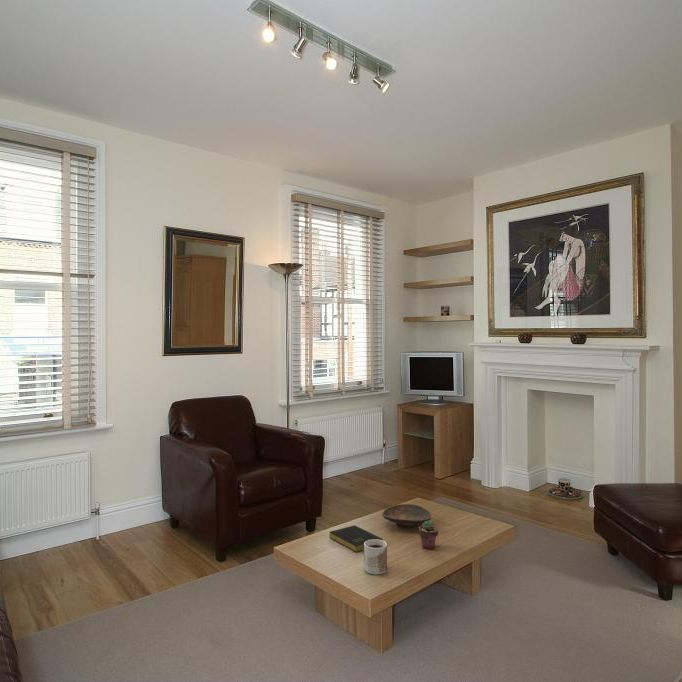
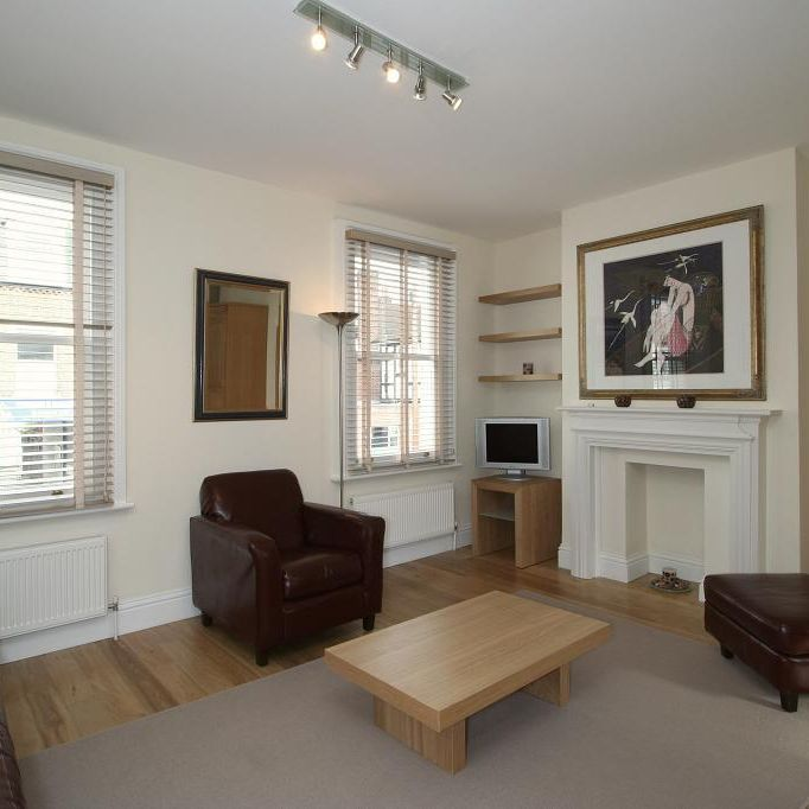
- decorative bowl (406, 517)
- book (354, 537)
- potted succulent (428, 533)
- mug (376, 555)
